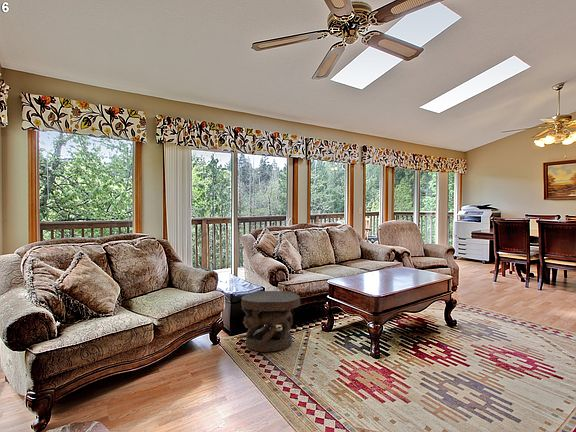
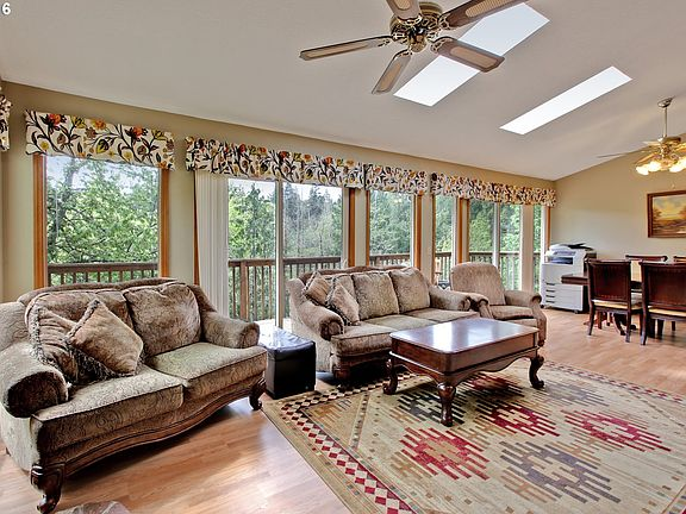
- carved stool (269, 318)
